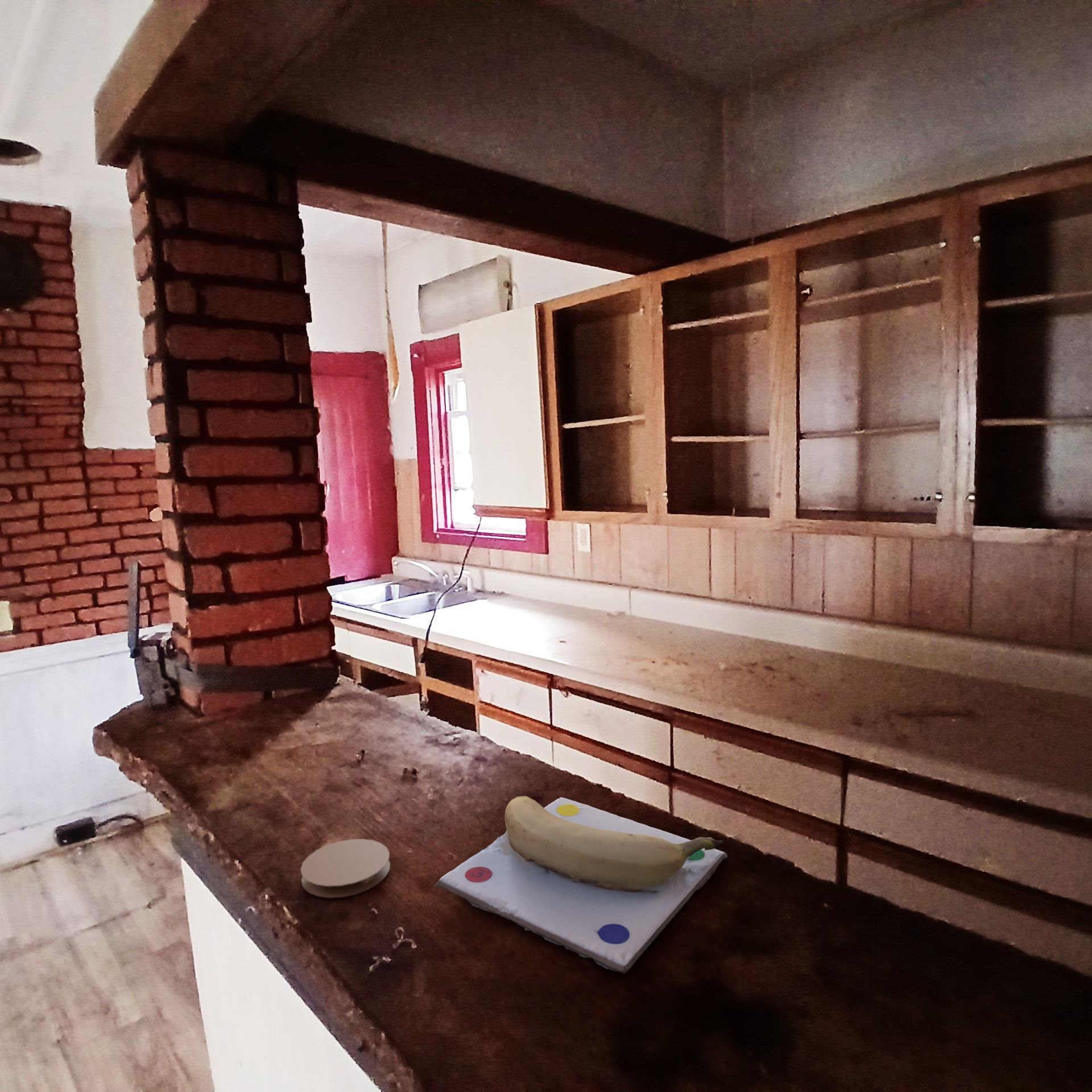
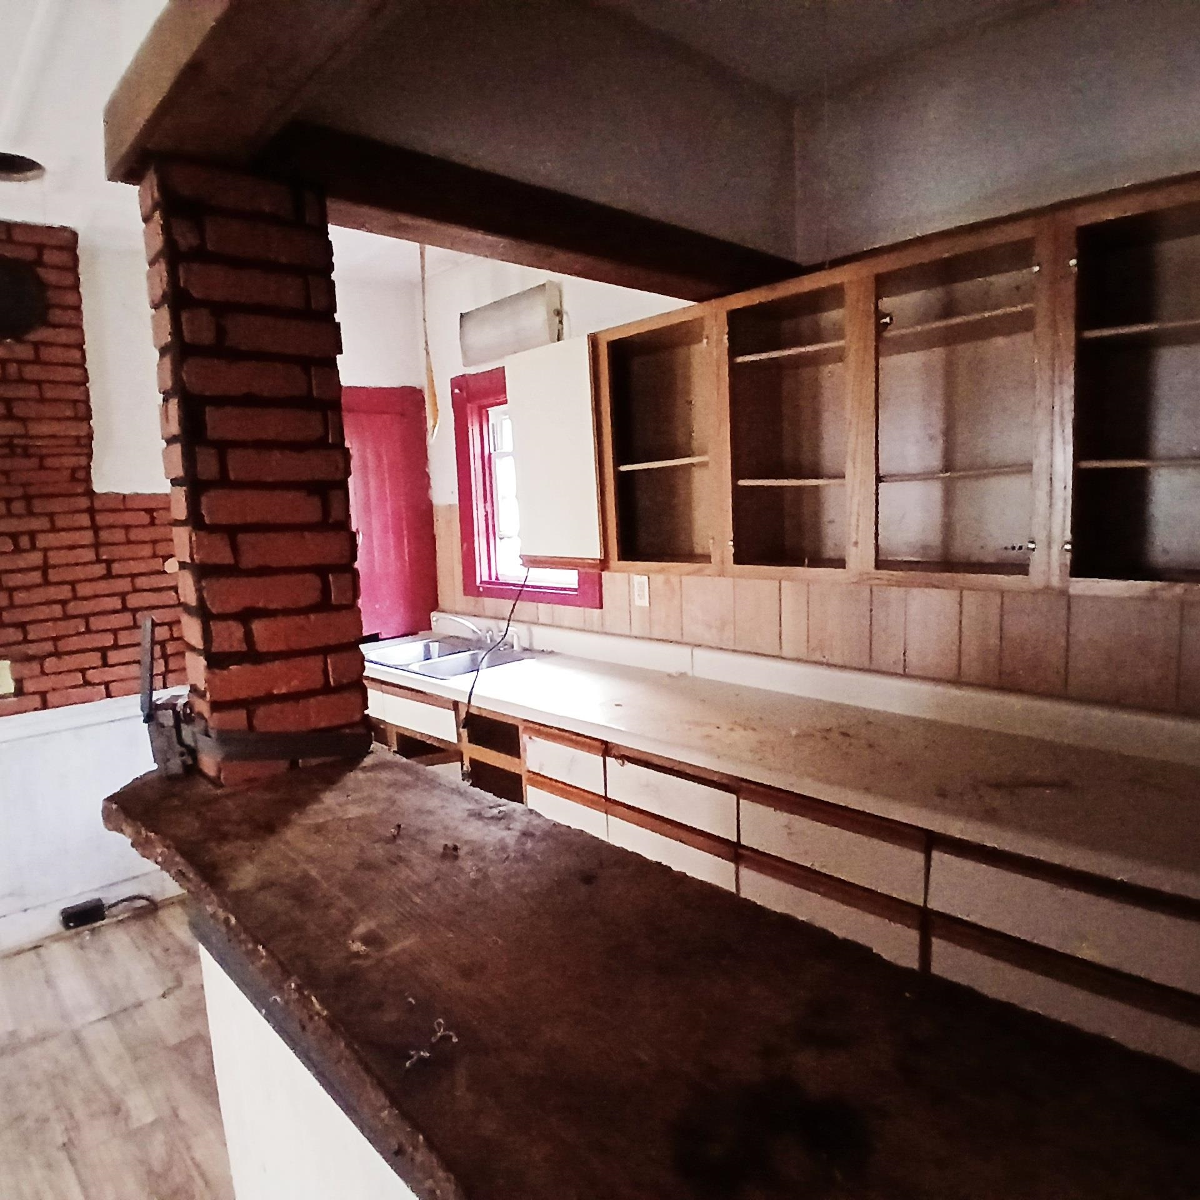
- banana (585, 847)
- coaster (346, 866)
